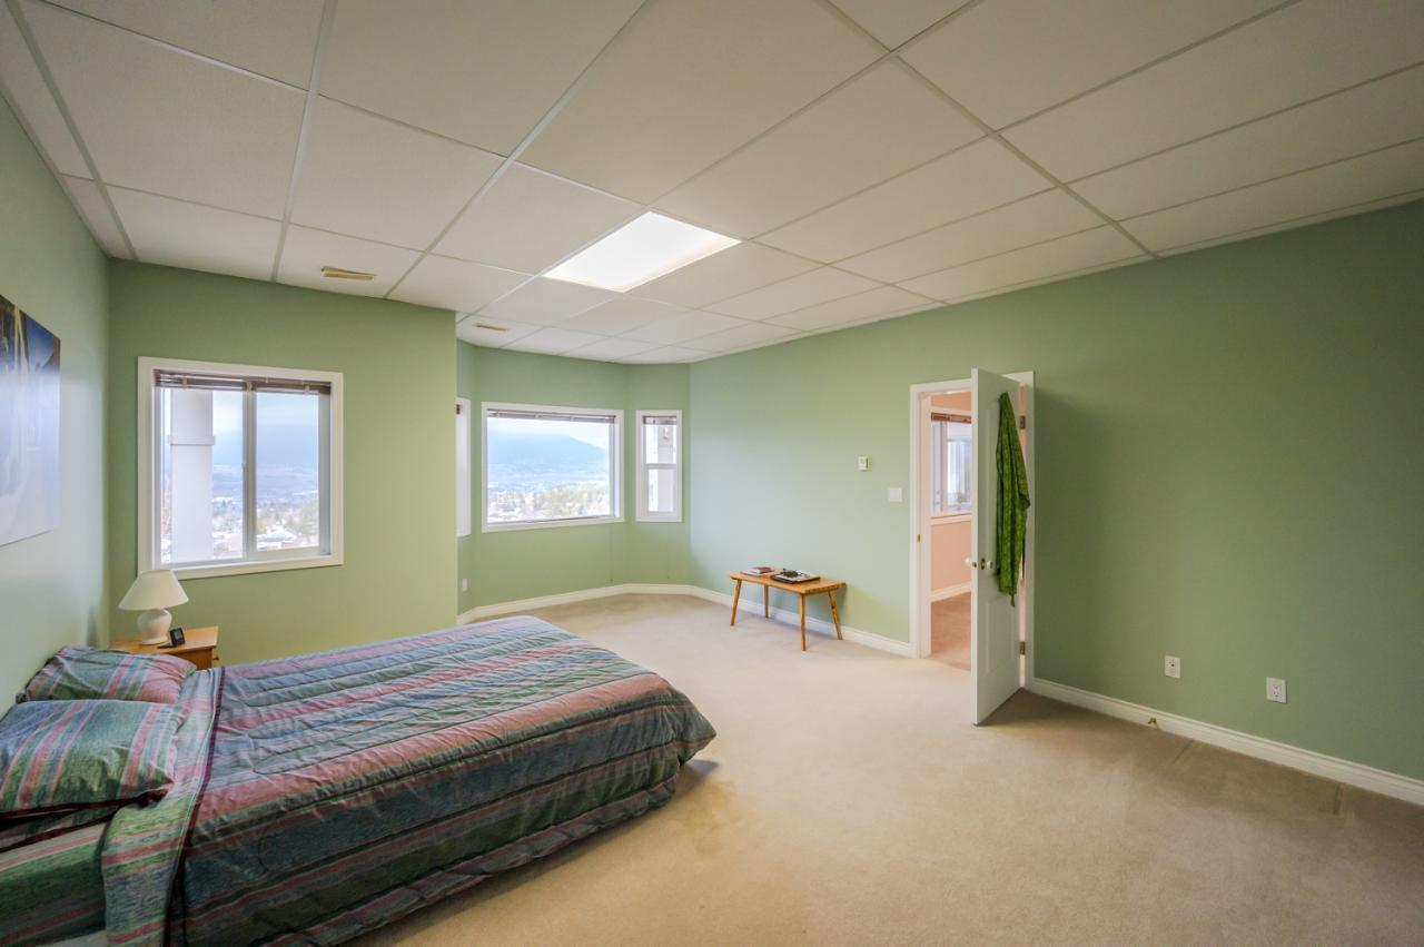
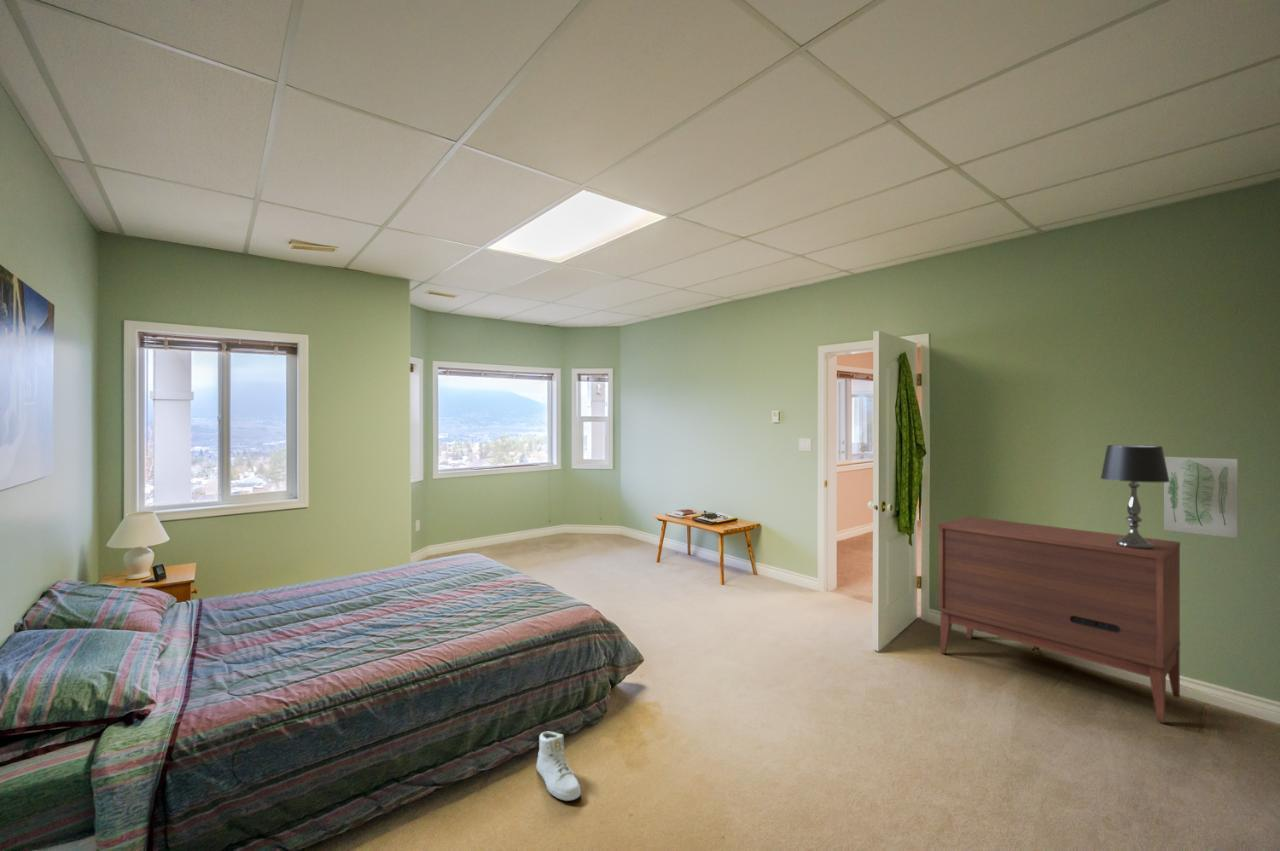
+ table lamp (1133, 495)
+ sneaker (556, 761)
+ dresser (1049, 602)
+ wall art (1200, 495)
